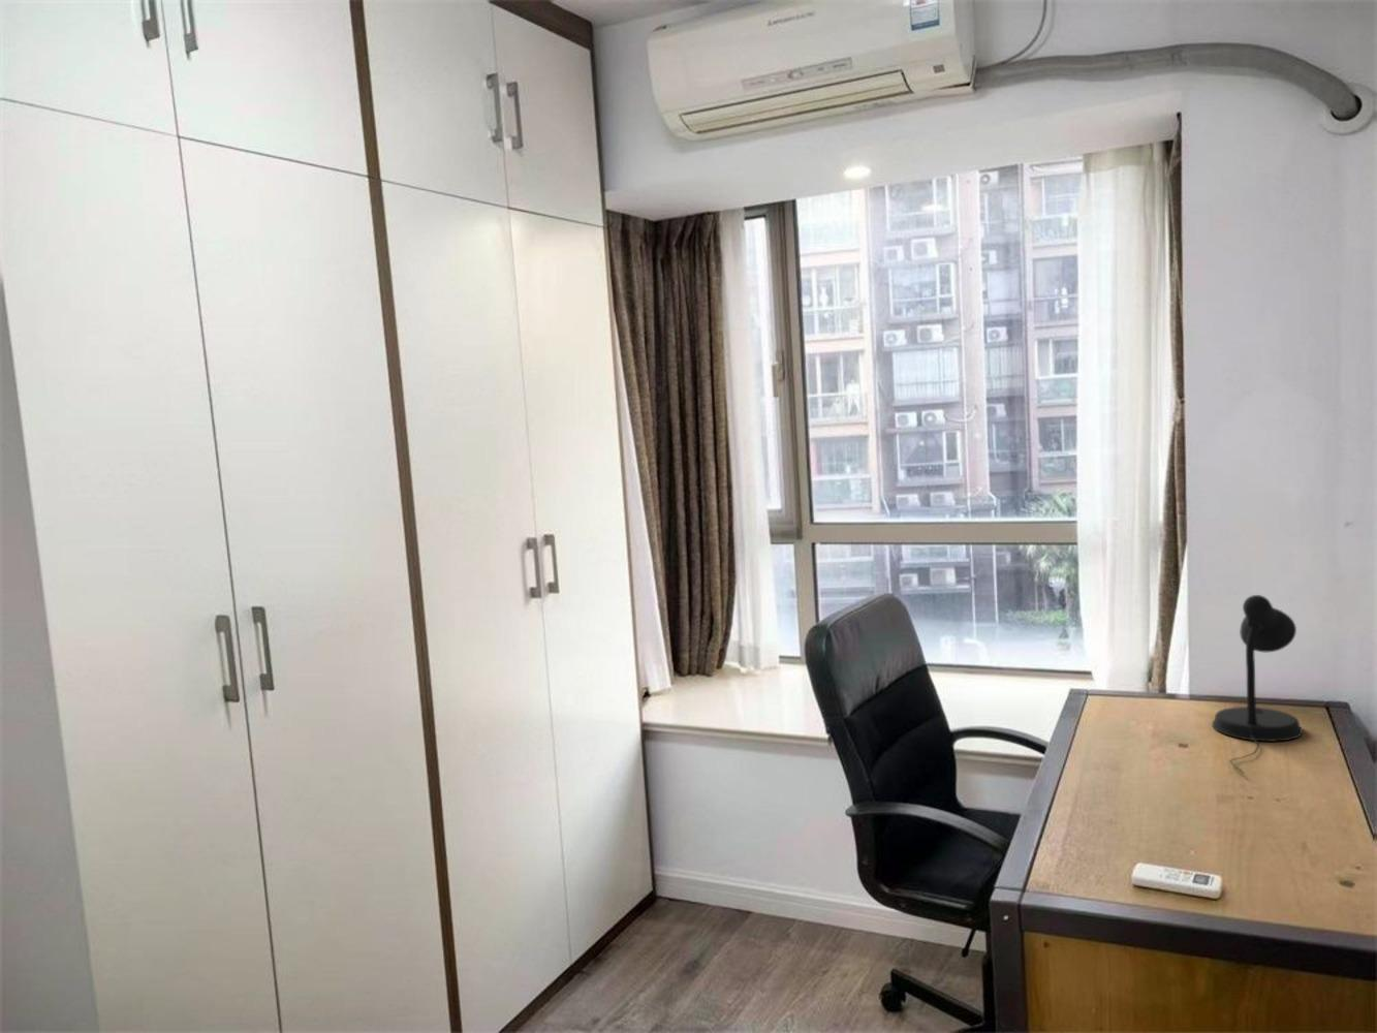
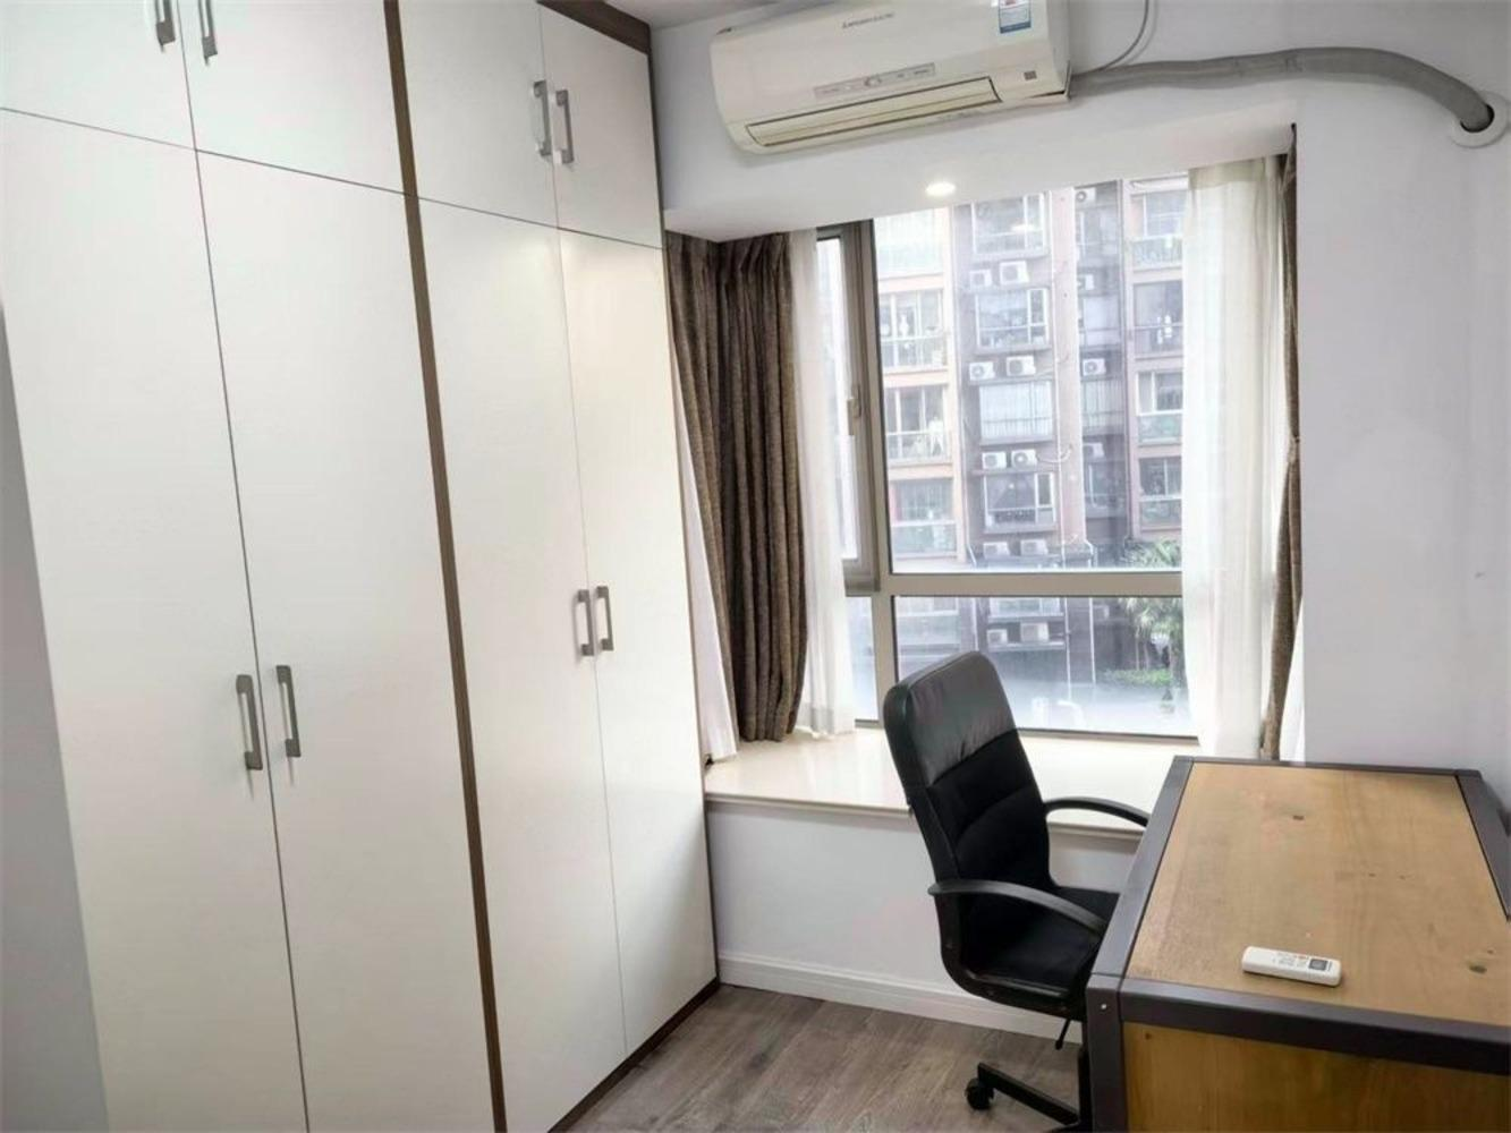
- desk lamp (1249, 673)
